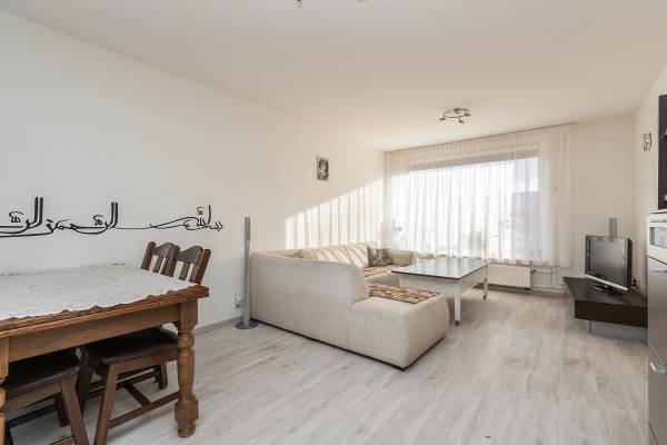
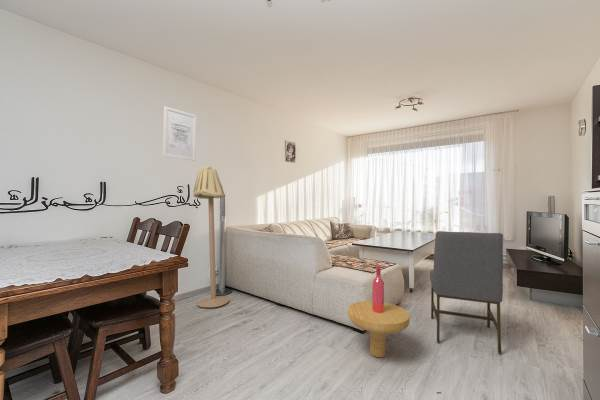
+ floor lamp (209, 233)
+ wall art (180, 134)
+ side table (378, 309)
+ chair (463, 282)
